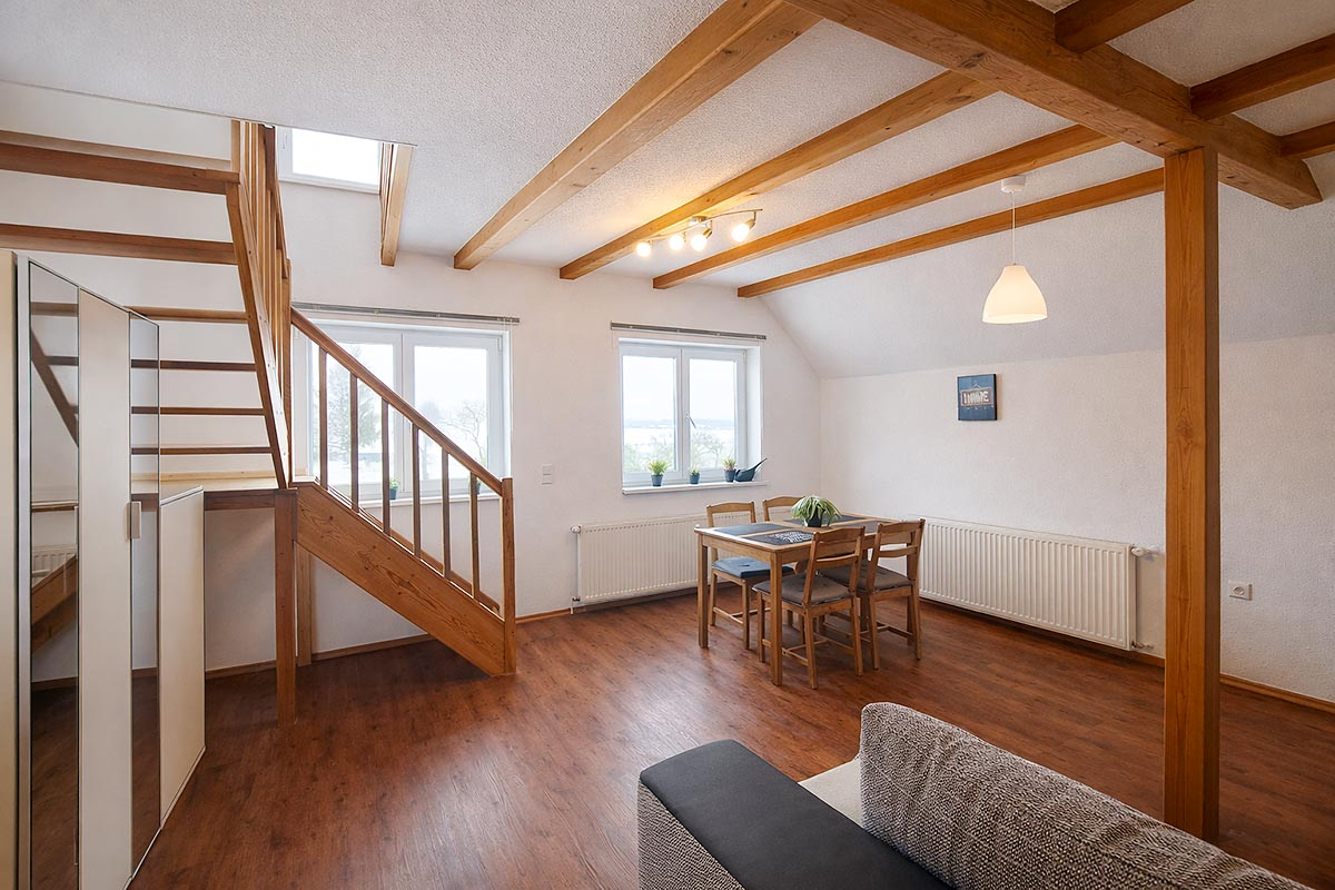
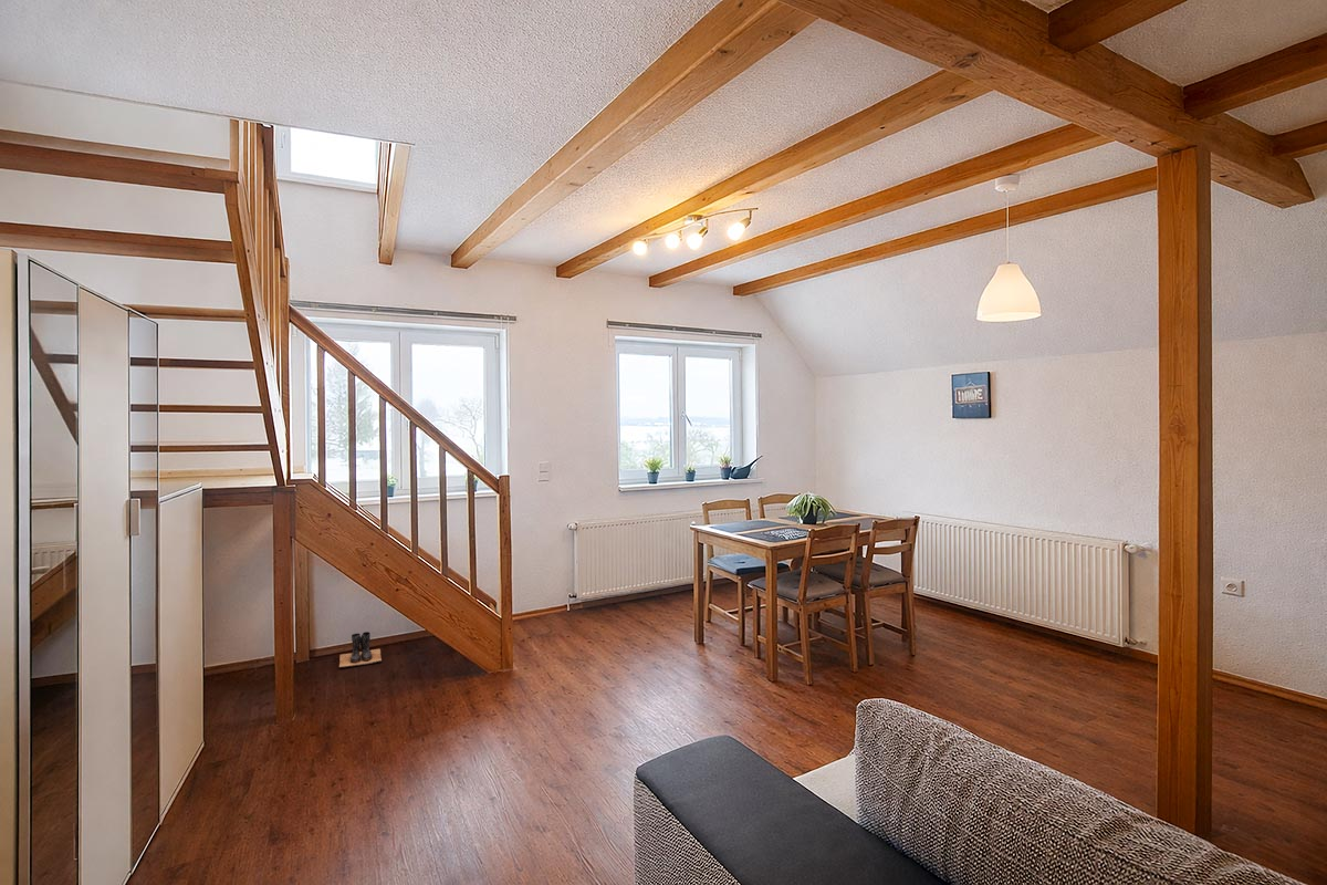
+ boots (358, 647)
